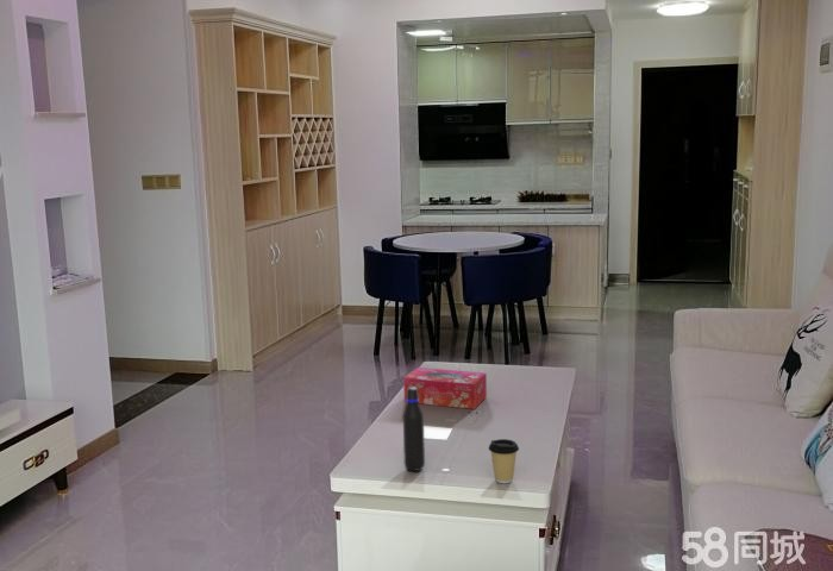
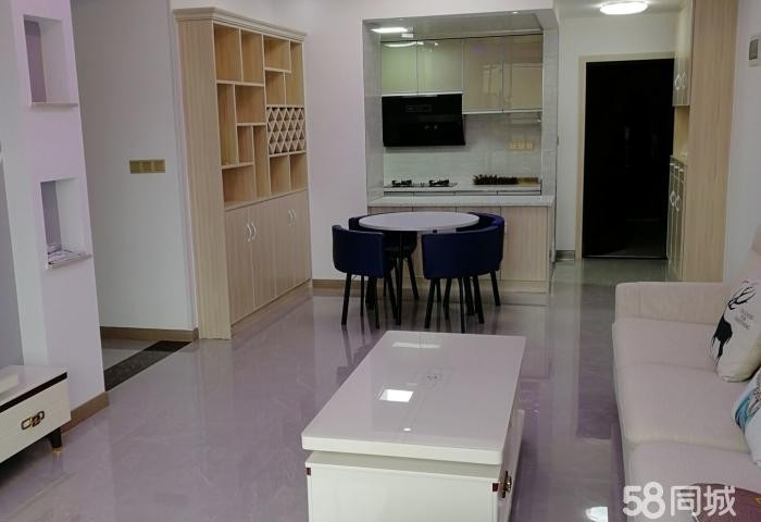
- coffee cup (503, 460)
- water bottle (413, 429)
- tissue box (445, 387)
